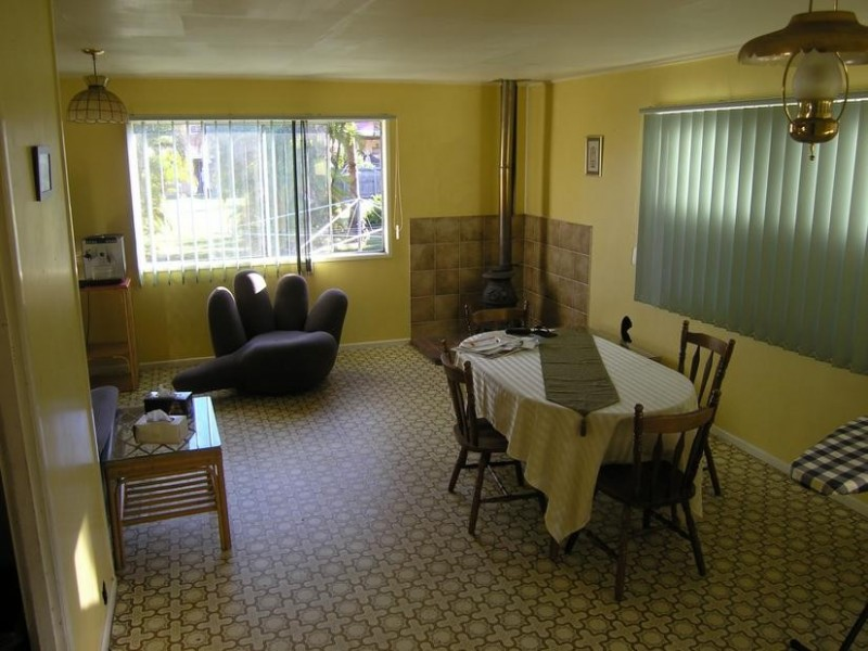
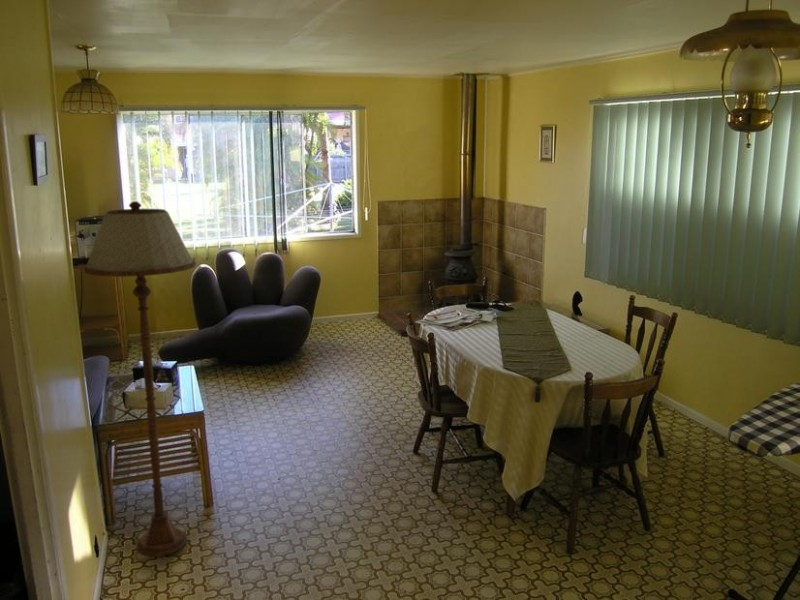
+ floor lamp (150, 381)
